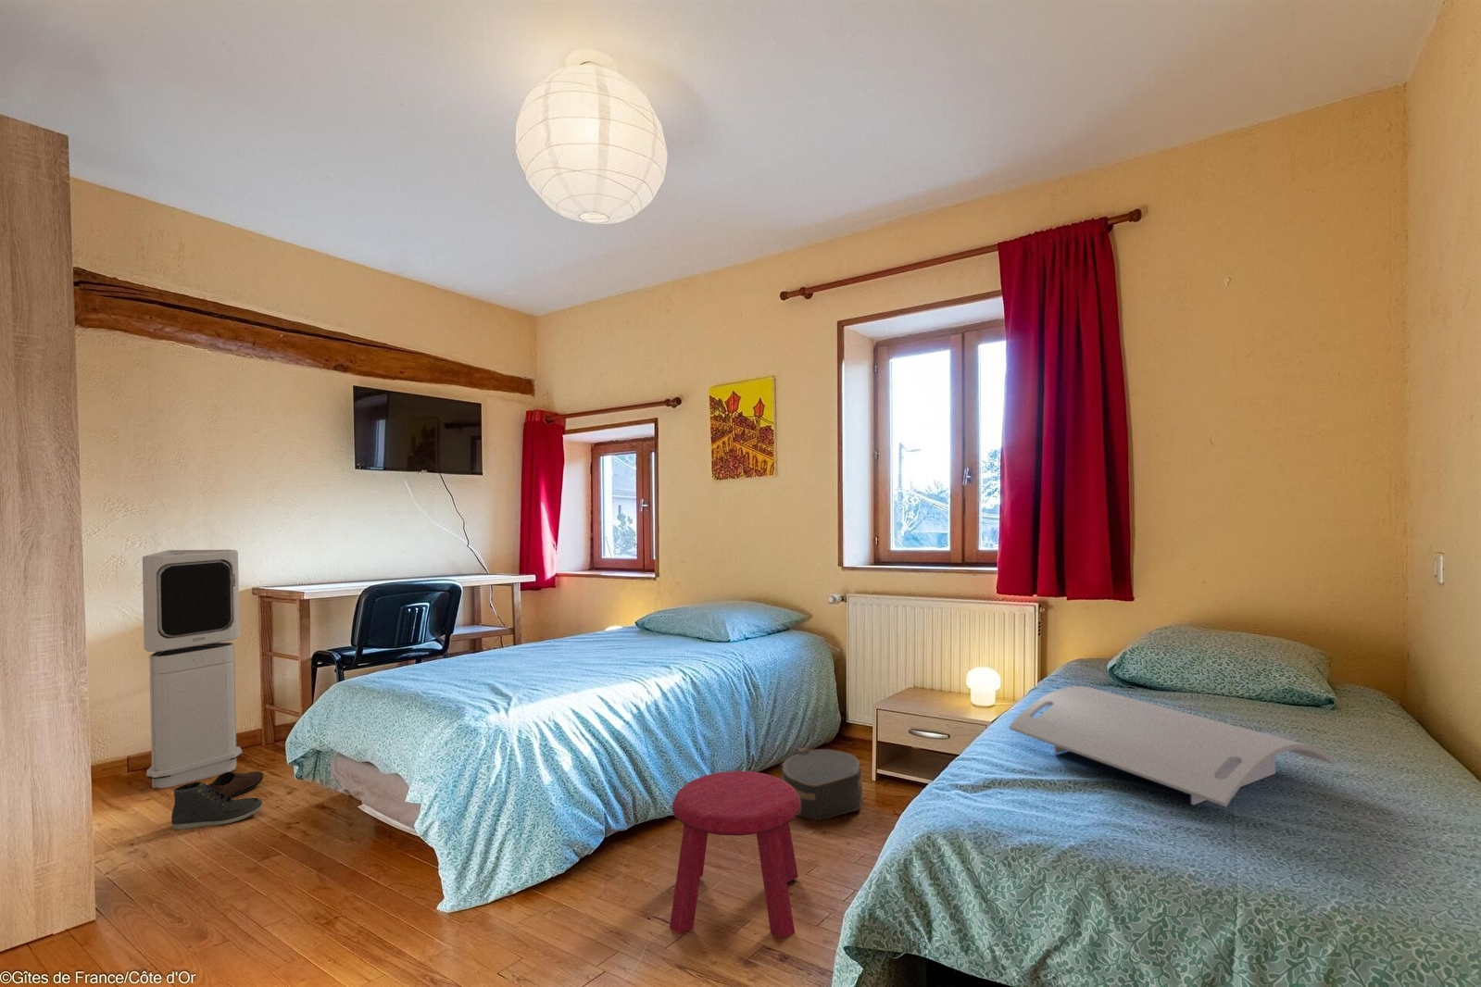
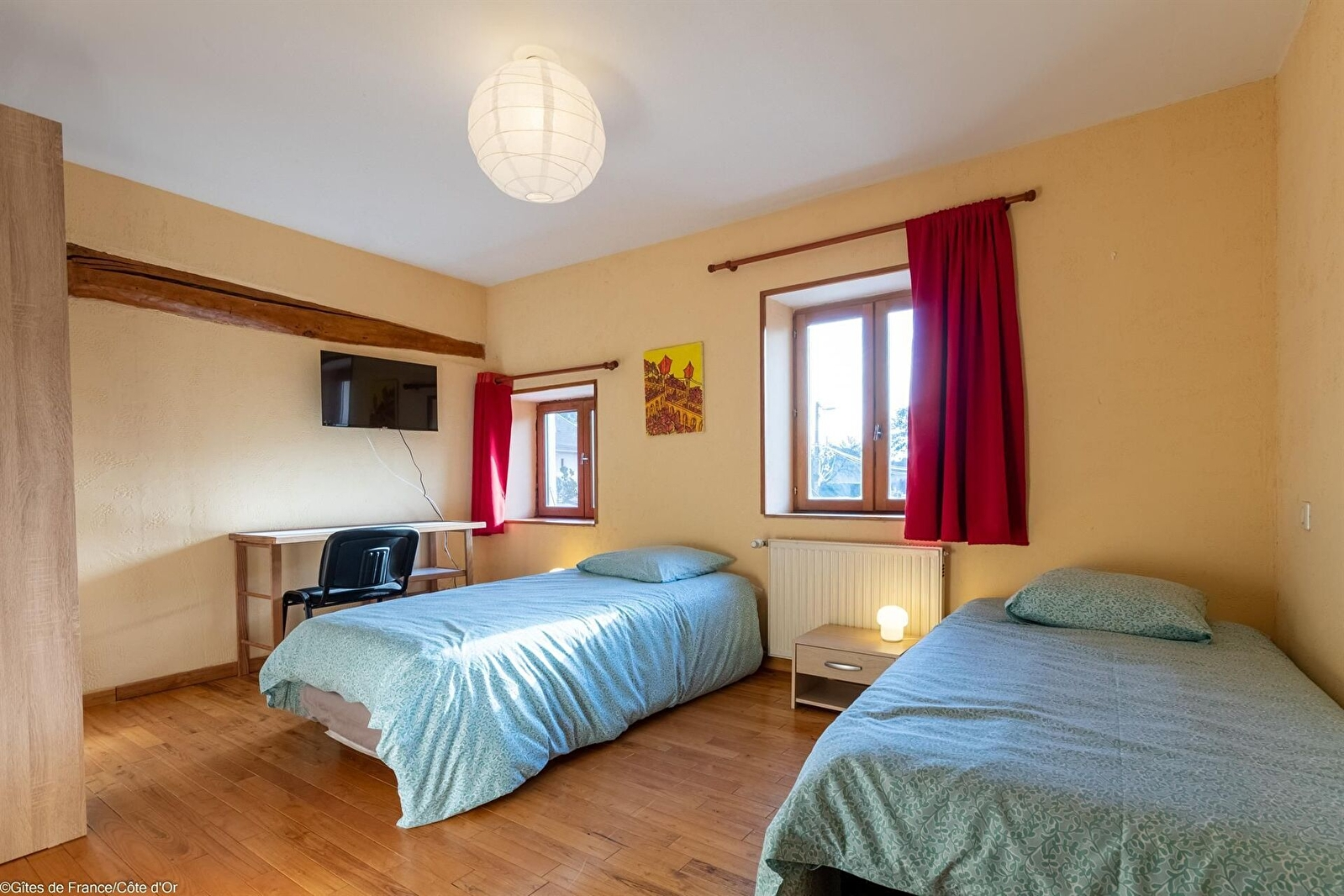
- air purifier (184, 662)
- hat box (818, 779)
- sneaker (218, 800)
- shoe (231, 781)
- stool (736, 834)
- serving tray (1159, 738)
